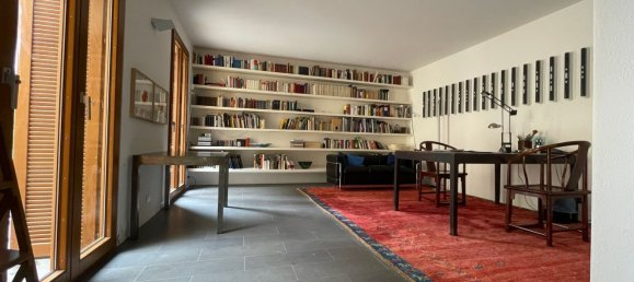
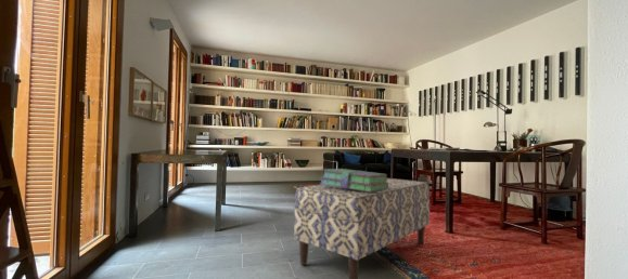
+ bench (369, 218)
+ stack of books (354, 180)
